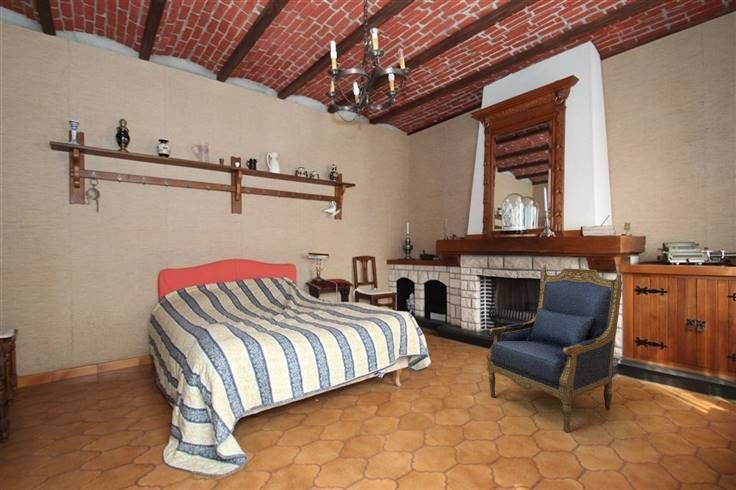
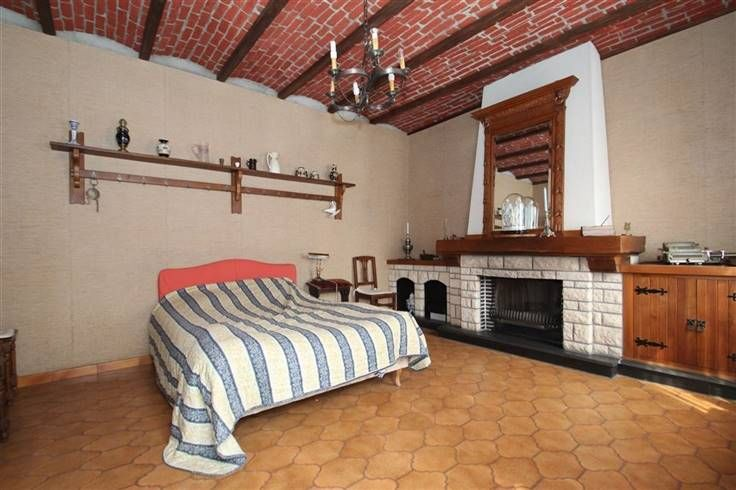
- armchair (552, 335)
